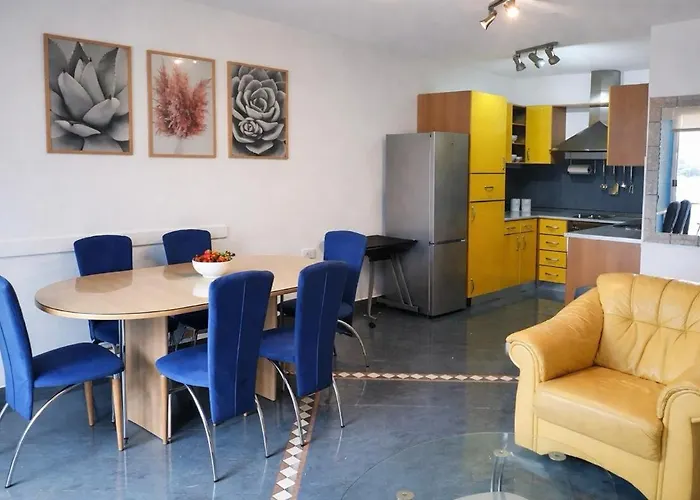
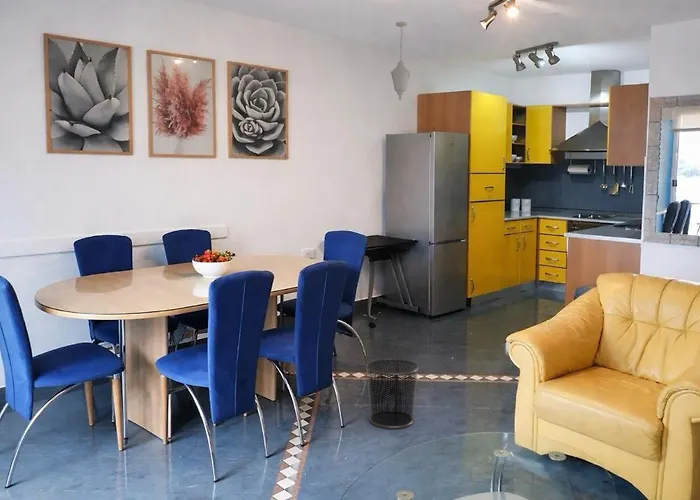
+ pendant light (400, 62)
+ waste bin (391, 393)
